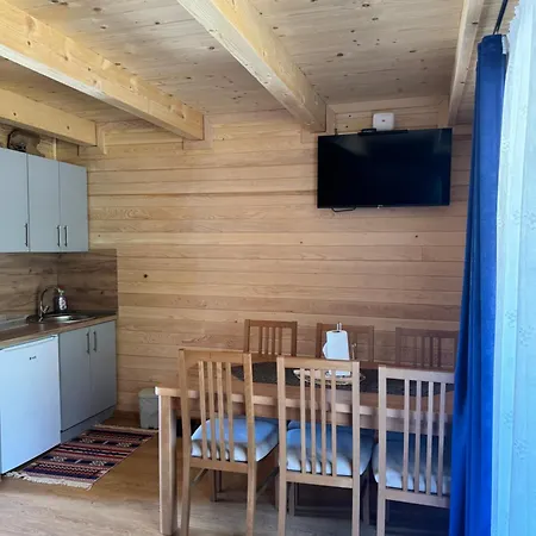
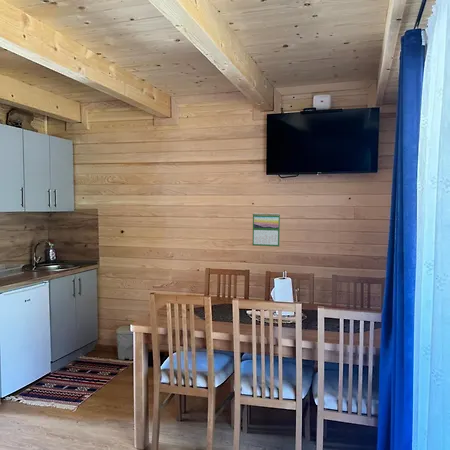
+ calendar (266, 229)
